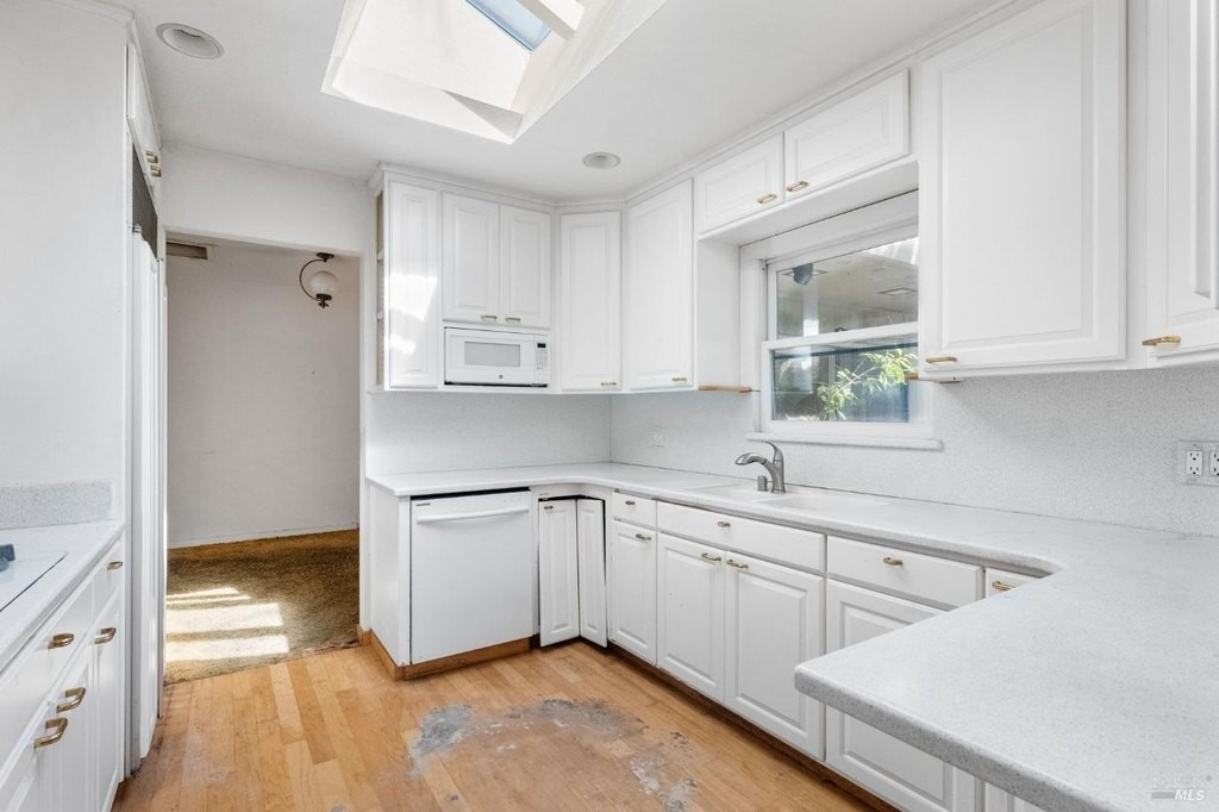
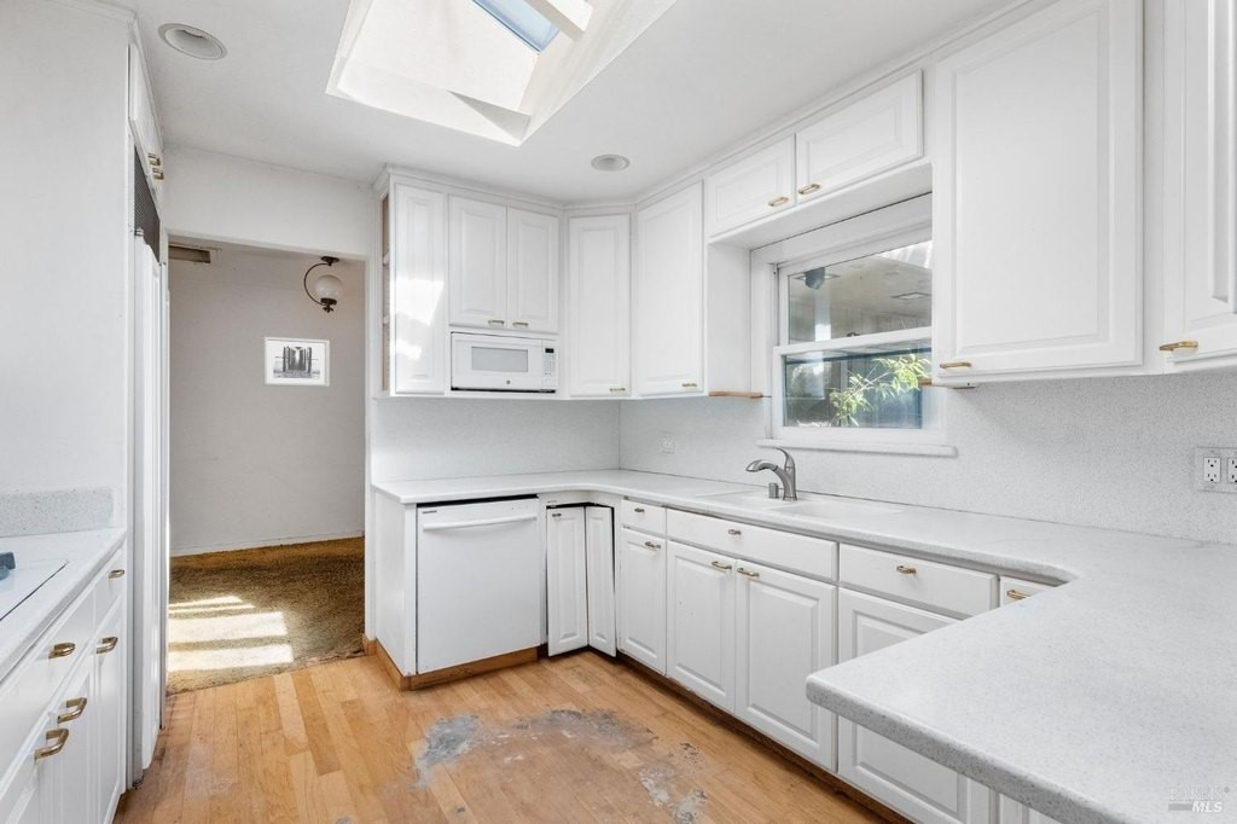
+ wall art (297, 361)
